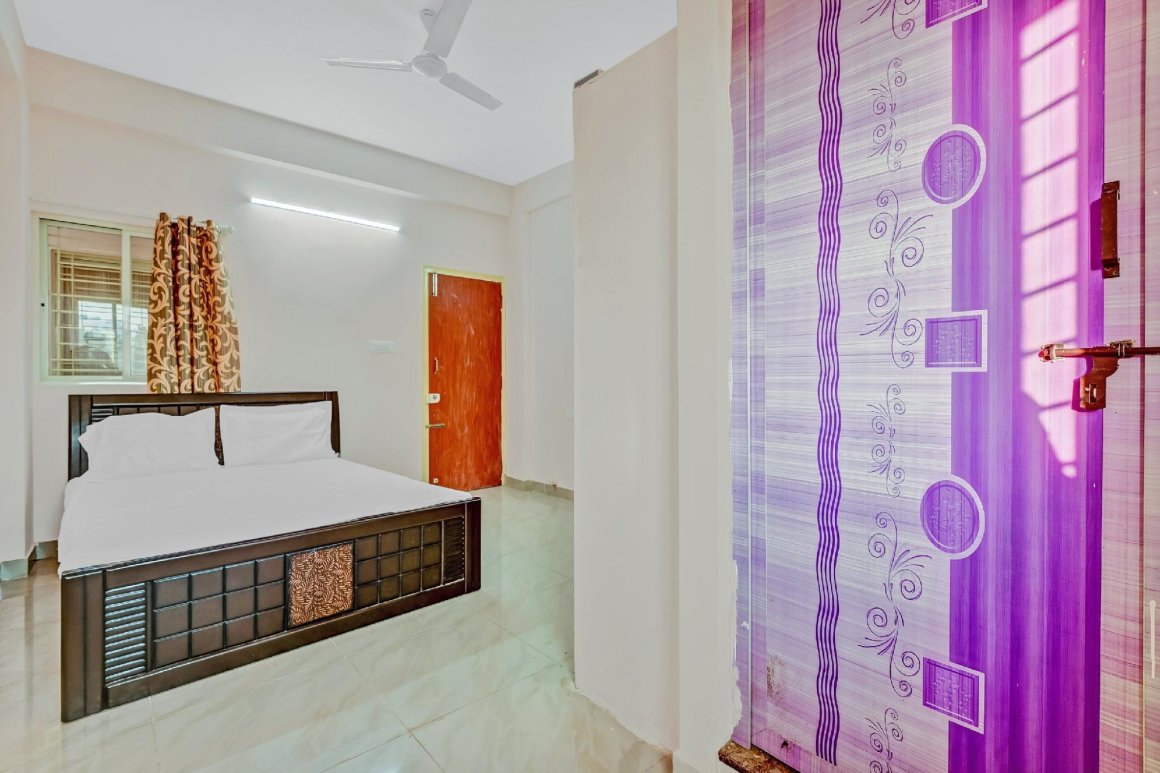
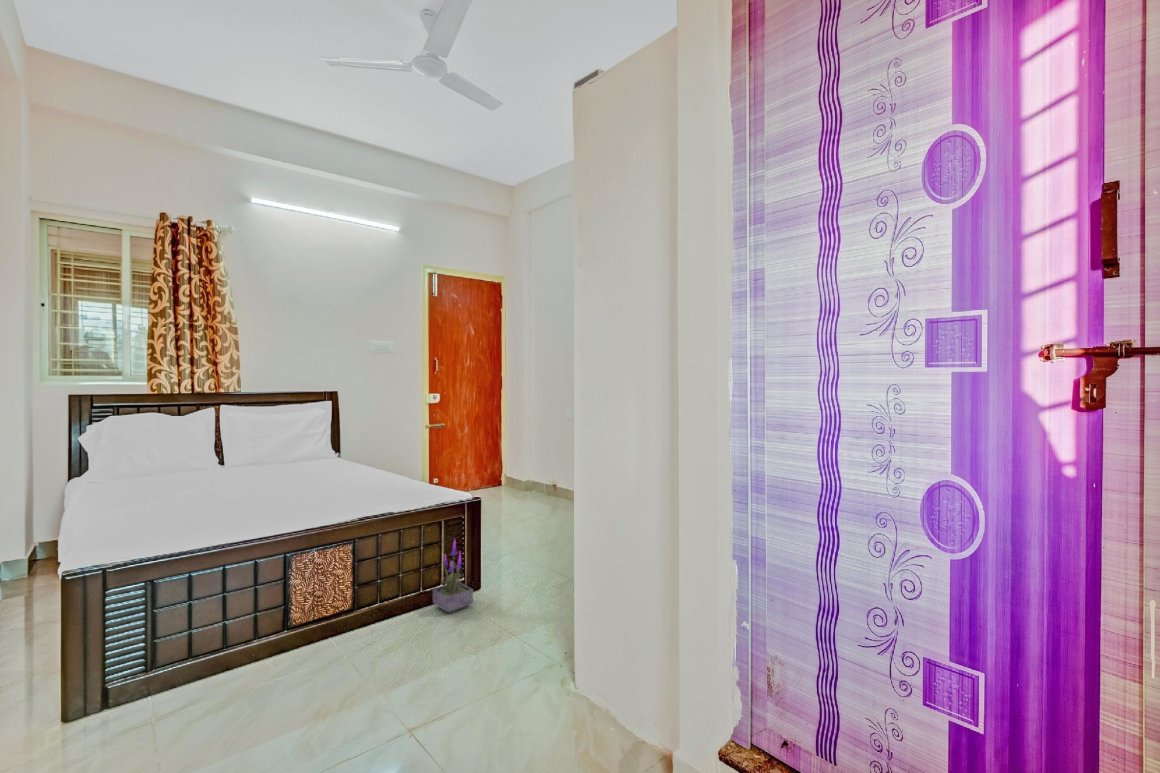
+ potted plant (452, 573)
